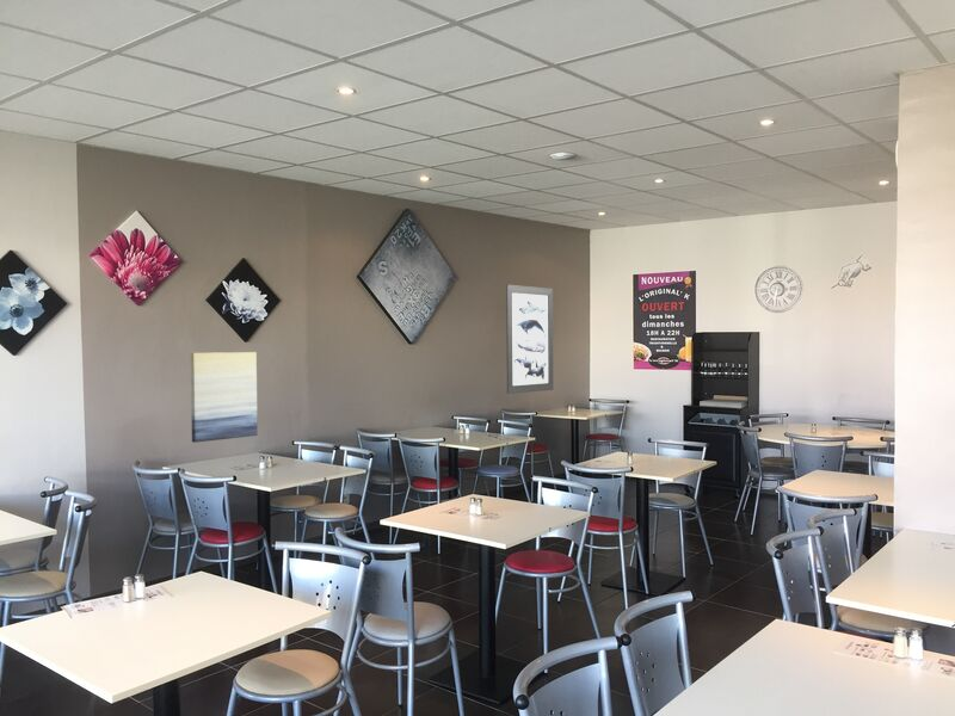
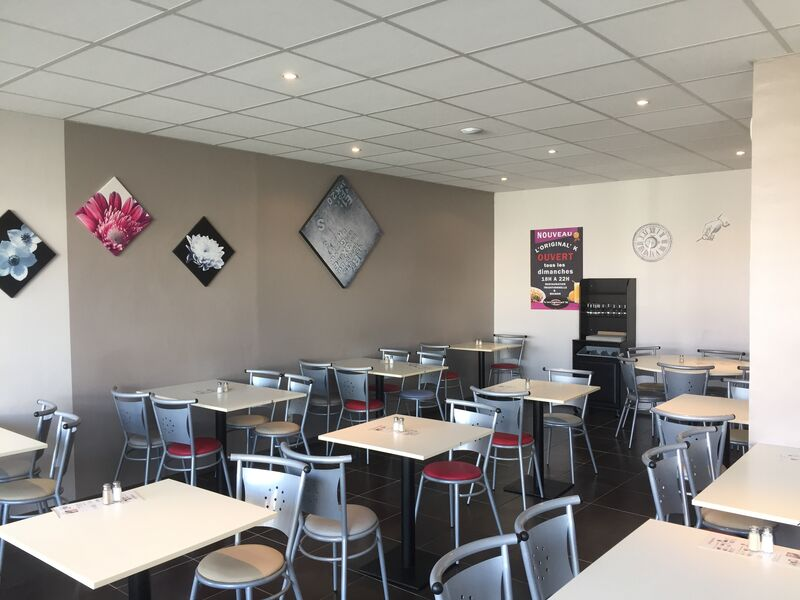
- wall art (530, 339)
- wall art (224, 395)
